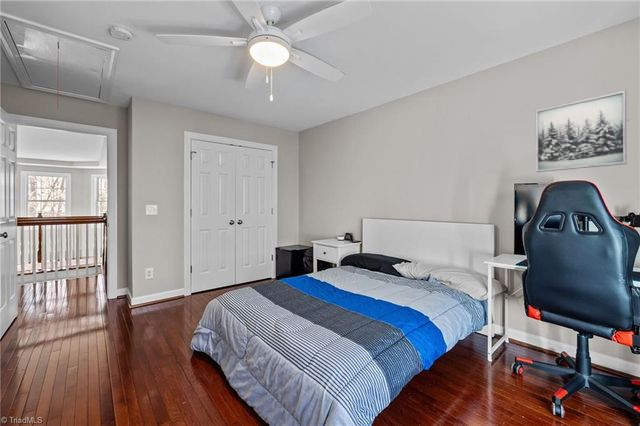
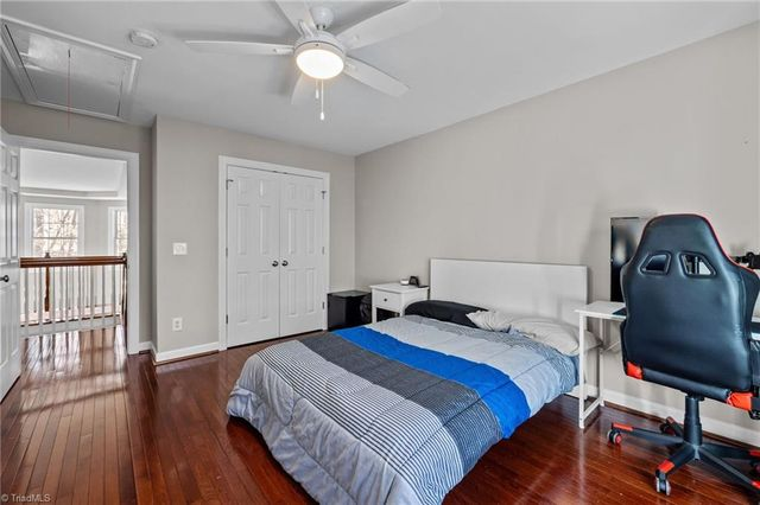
- wall art (577, 135)
